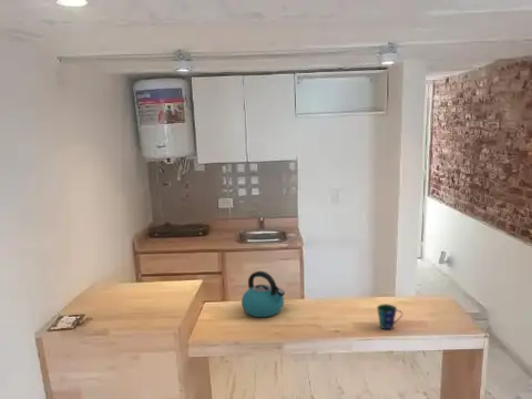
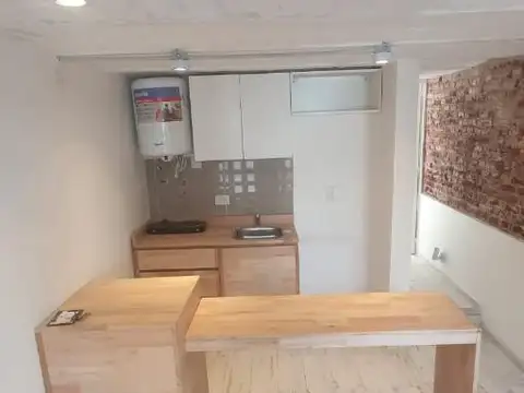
- cup (389, 317)
- kettle (264, 291)
